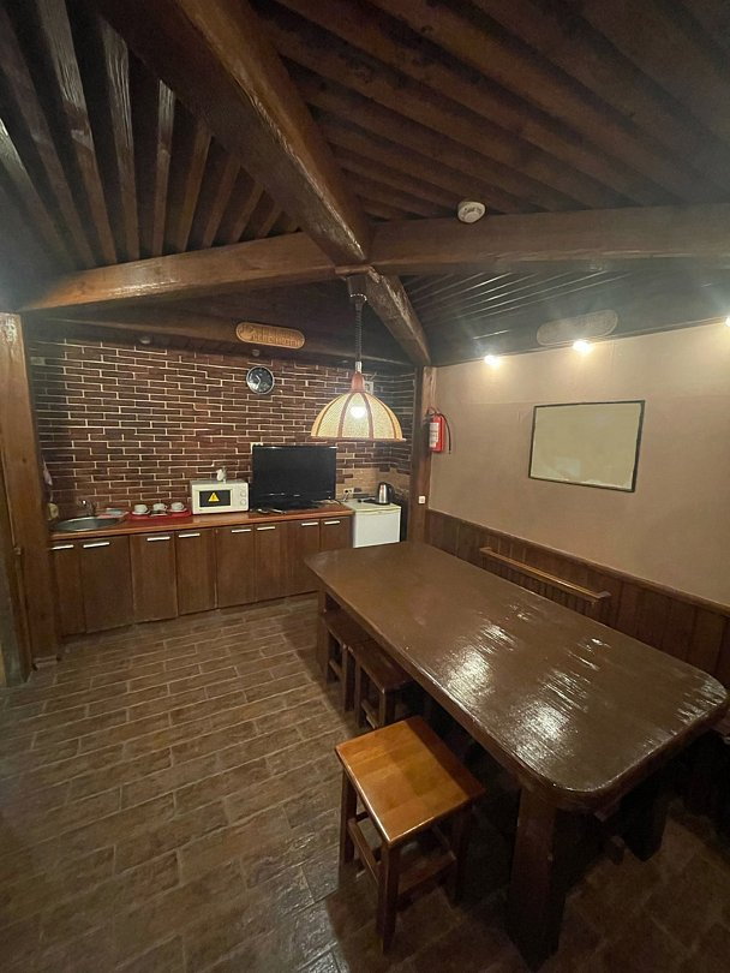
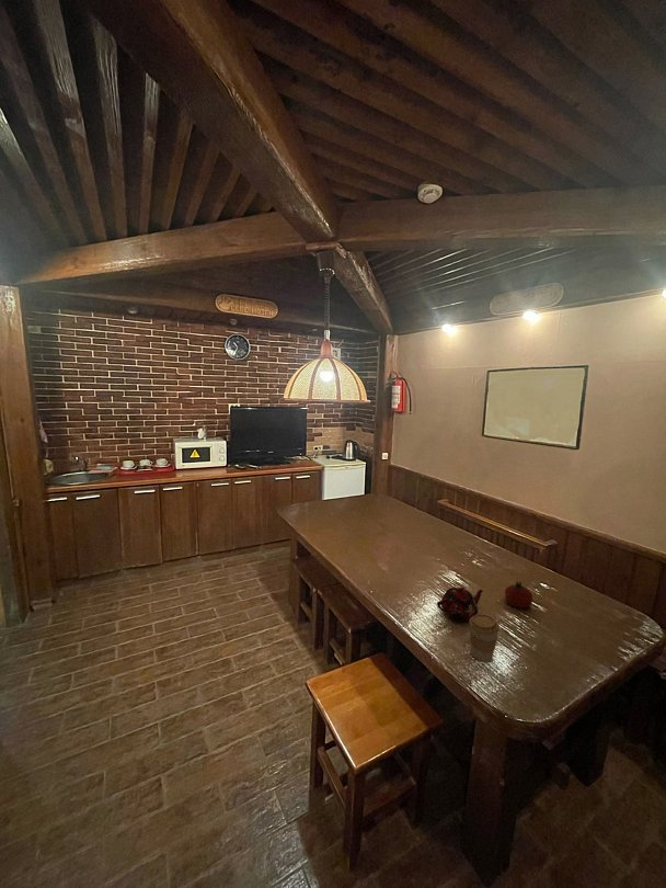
+ teapot (460, 600)
+ coffee cup (482, 636)
+ fruit (518, 592)
